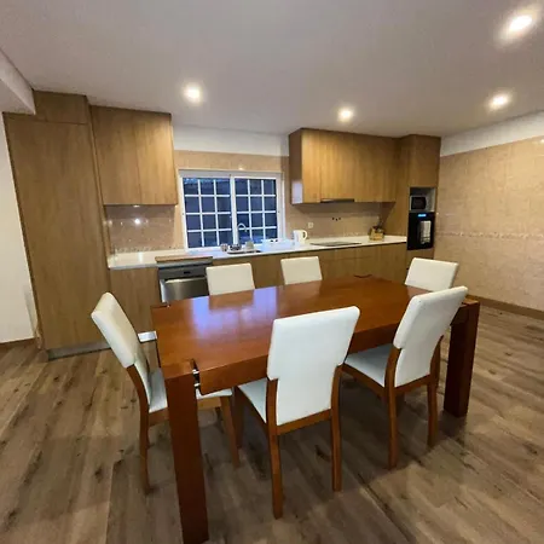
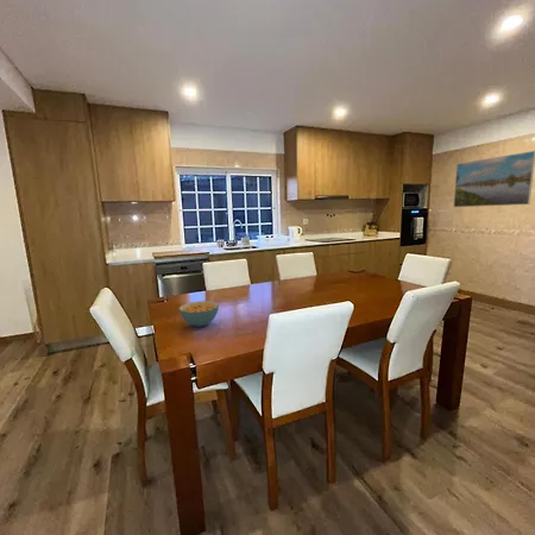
+ cereal bowl (199, 315)
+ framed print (490, 182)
